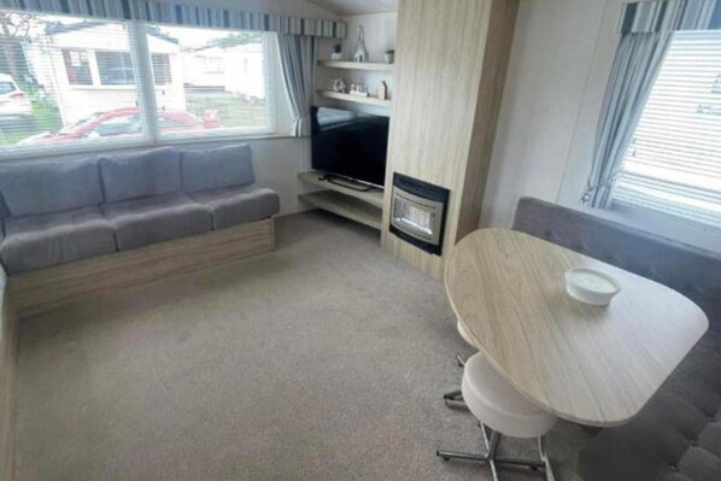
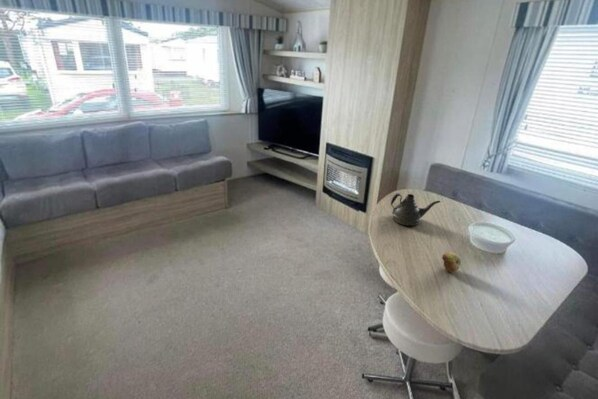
+ fruit (450, 261)
+ teapot (414, 208)
